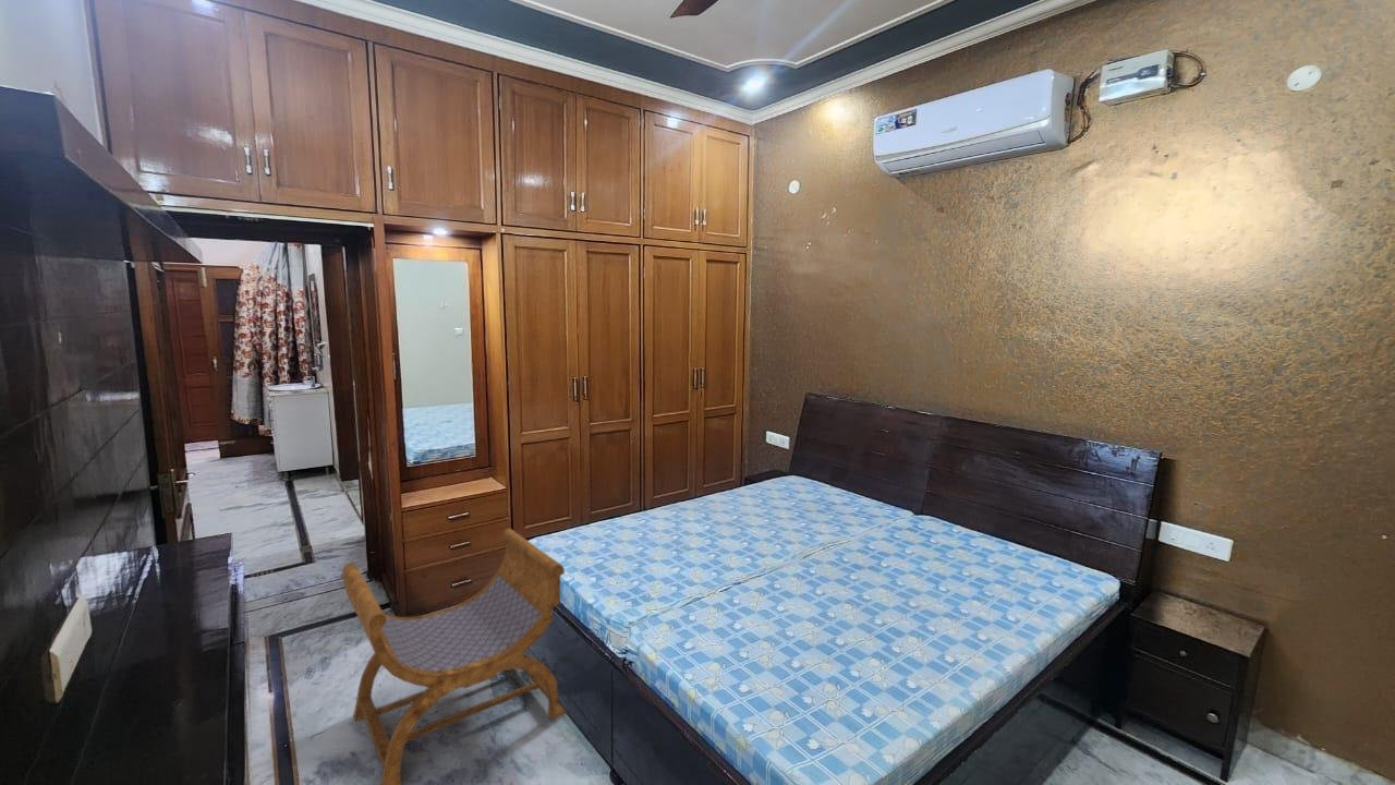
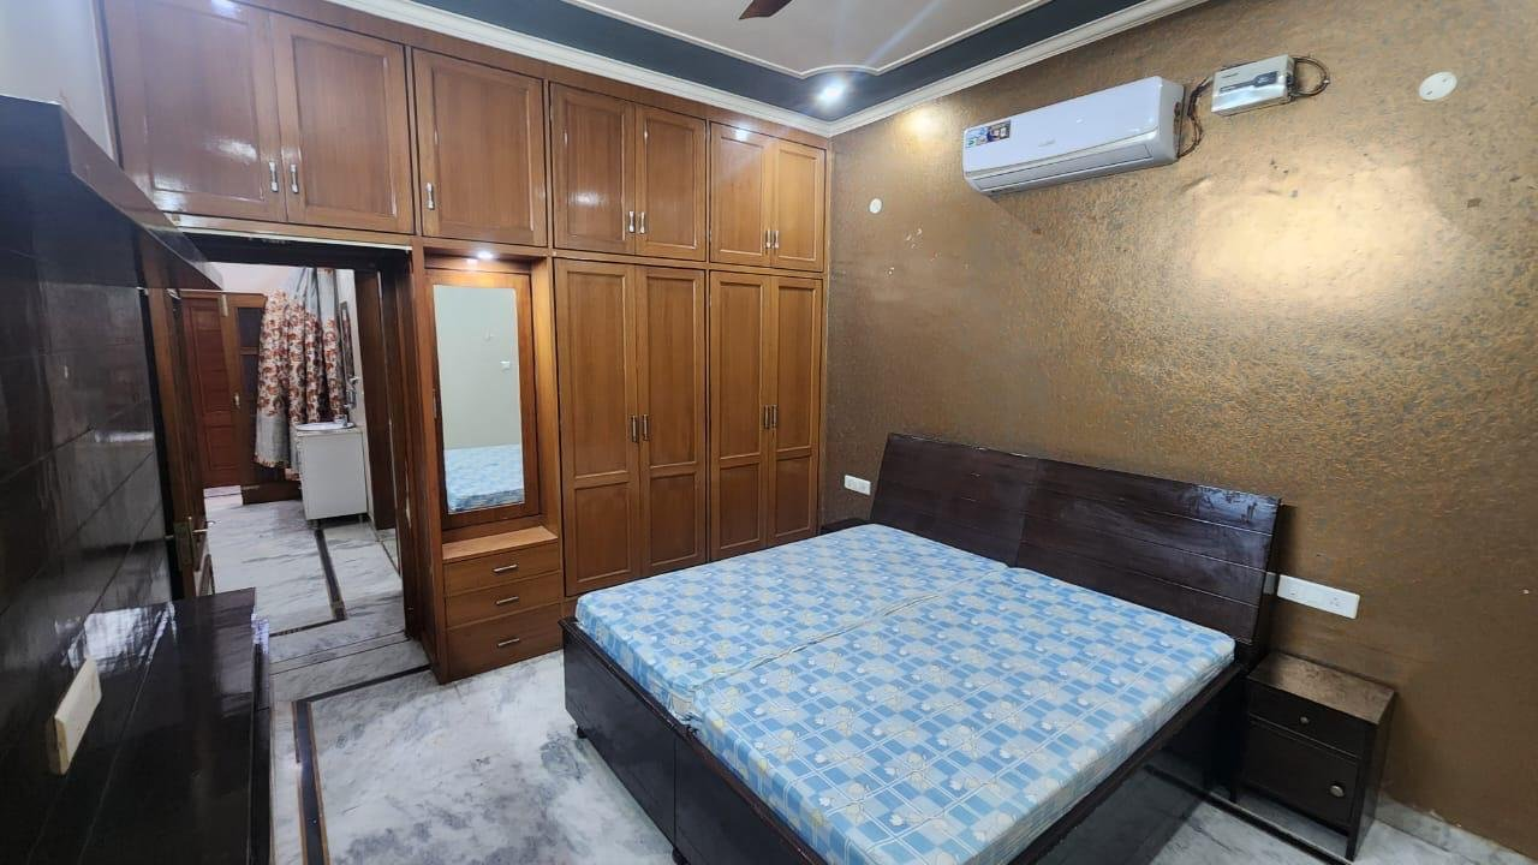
- stool (457, 640)
